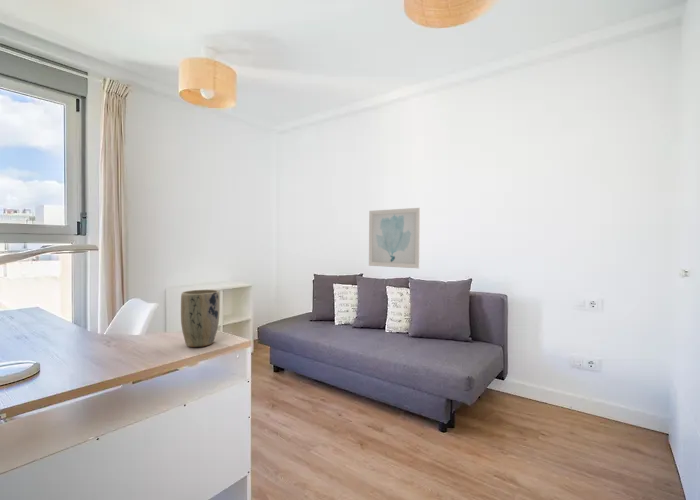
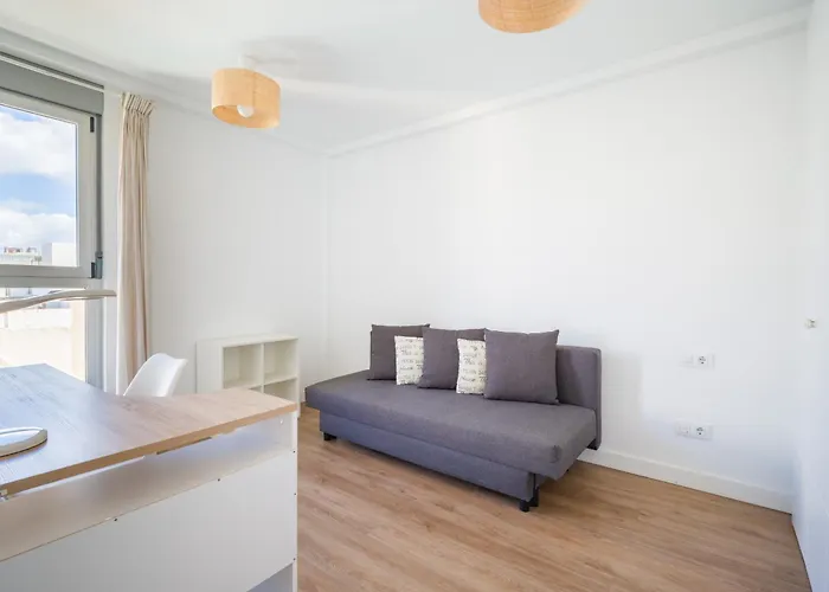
- wall art (393, 238)
- plant pot (200, 317)
